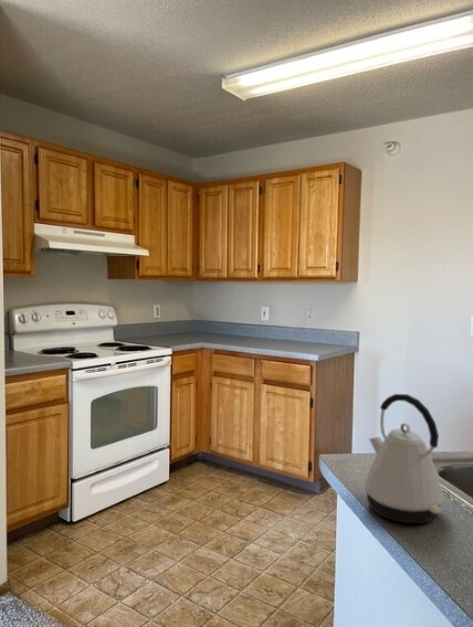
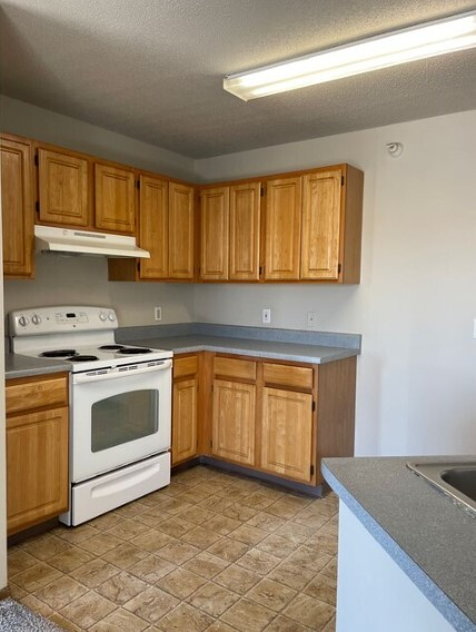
- kettle (402, 451)
